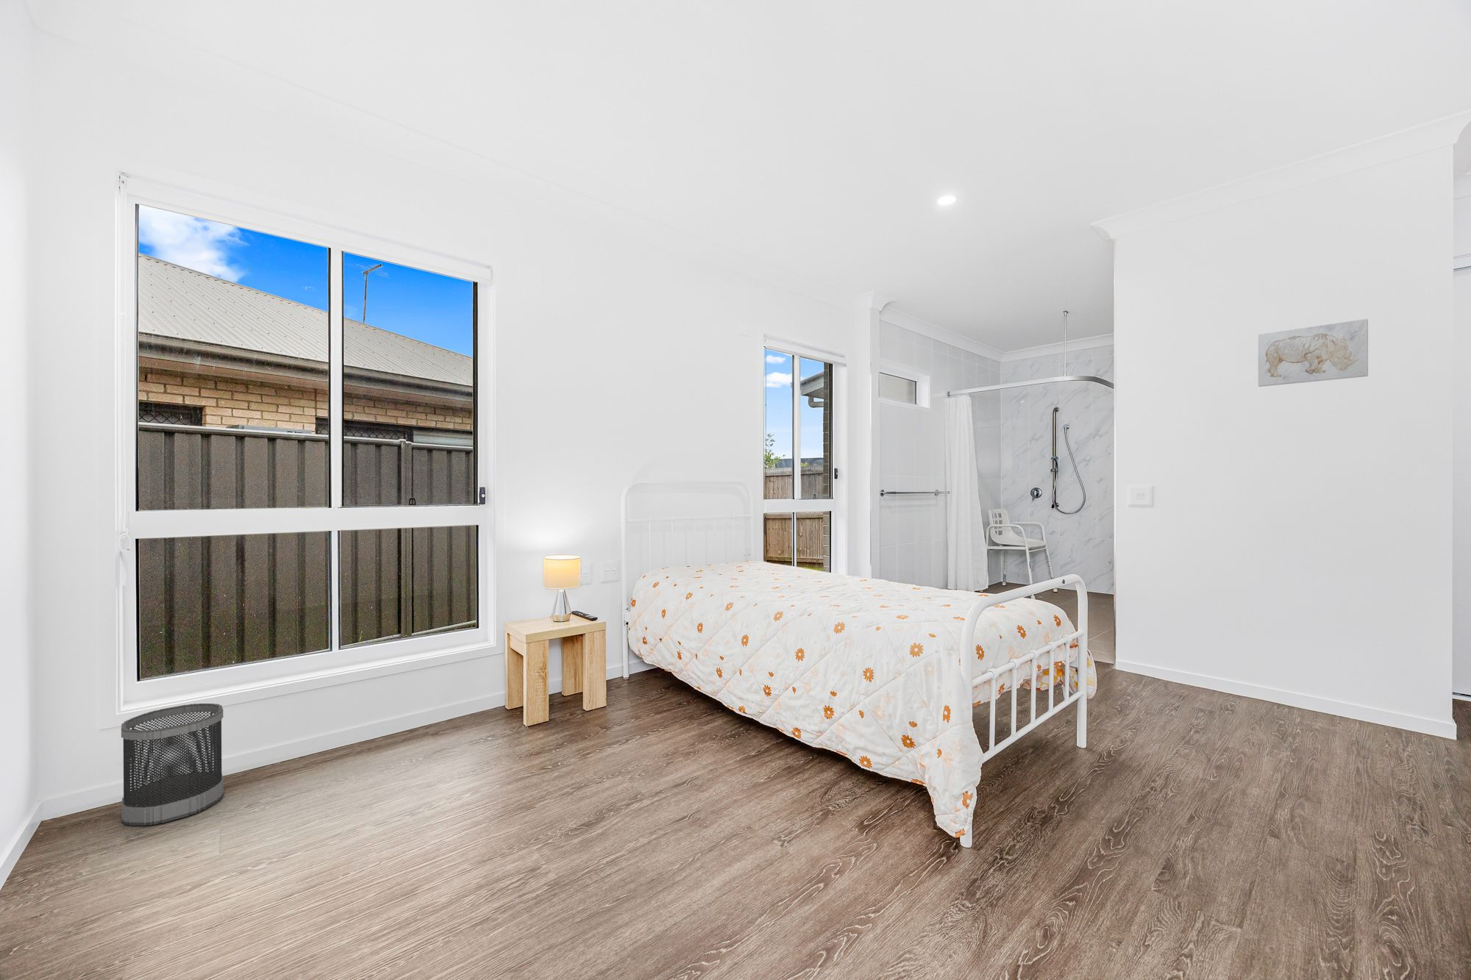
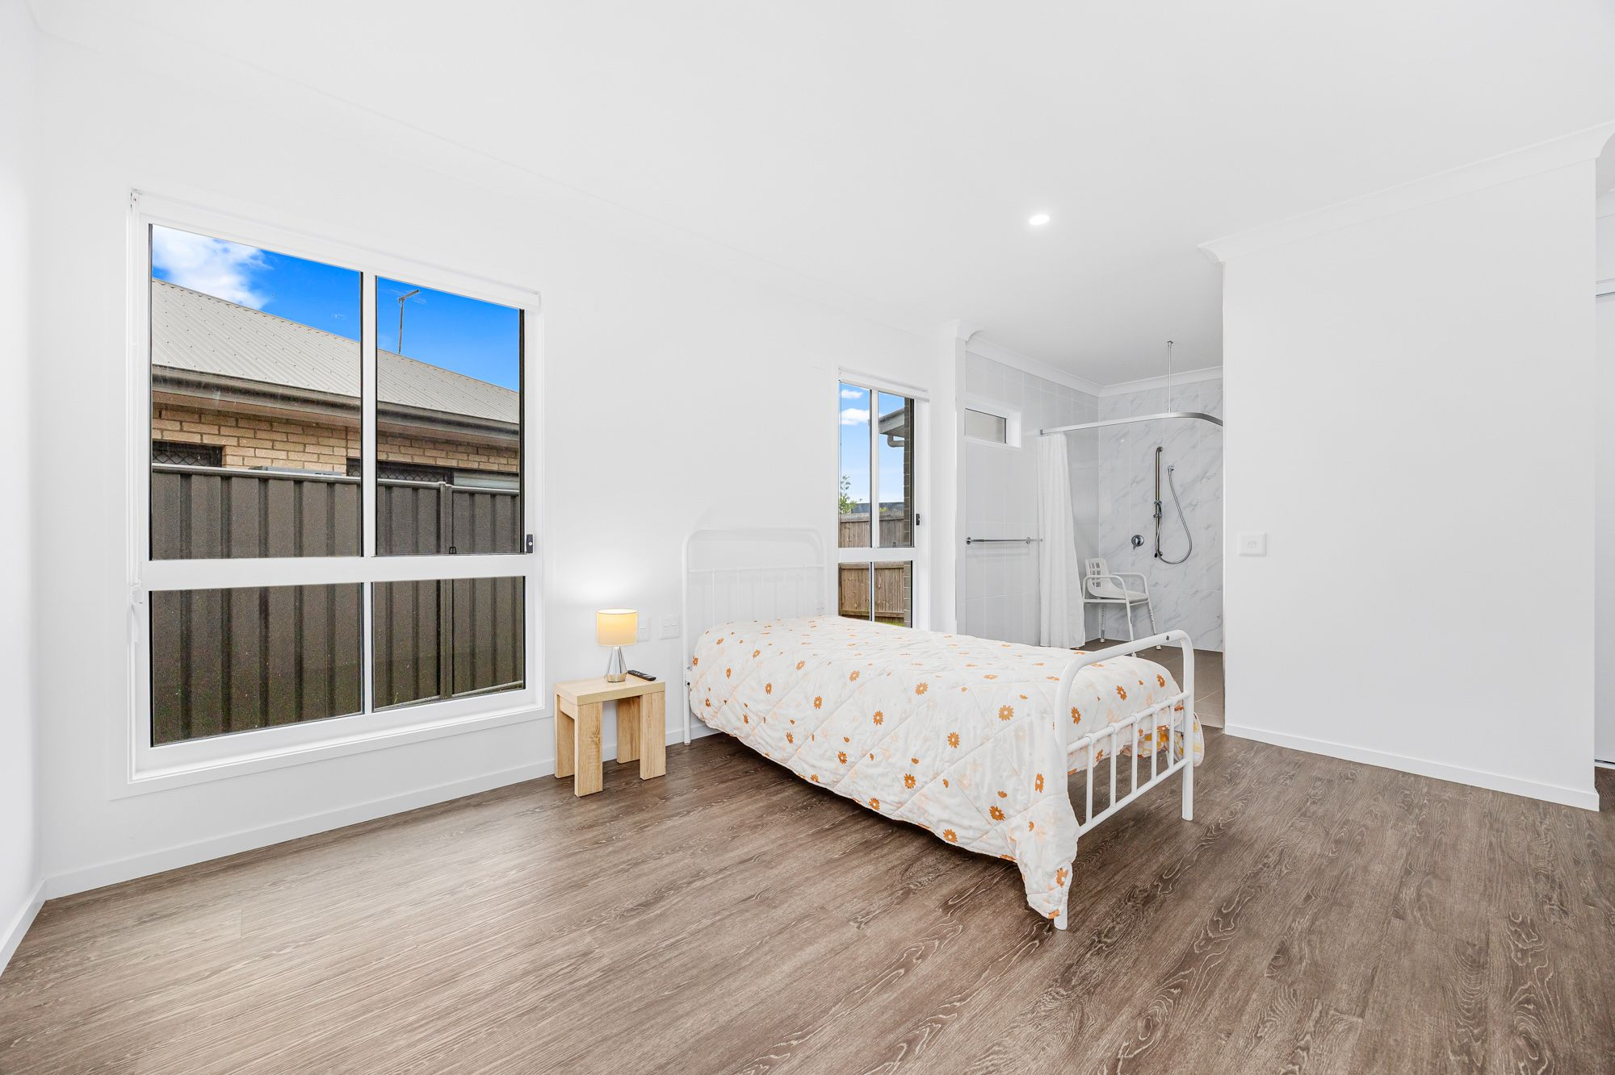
- wall art (1310, 354)
- wastebasket (174, 760)
